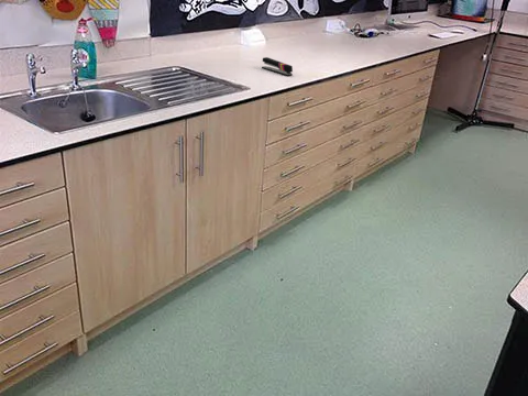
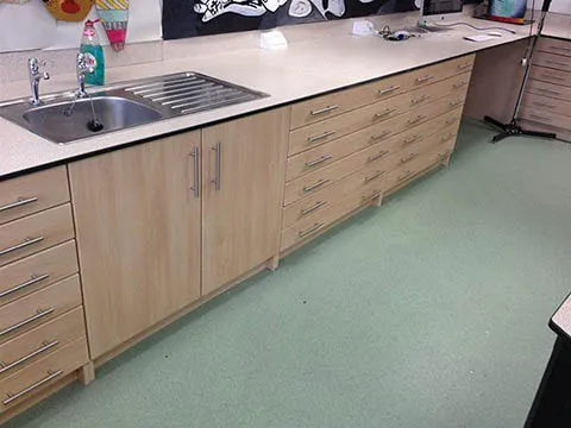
- stapler (276, 66)
